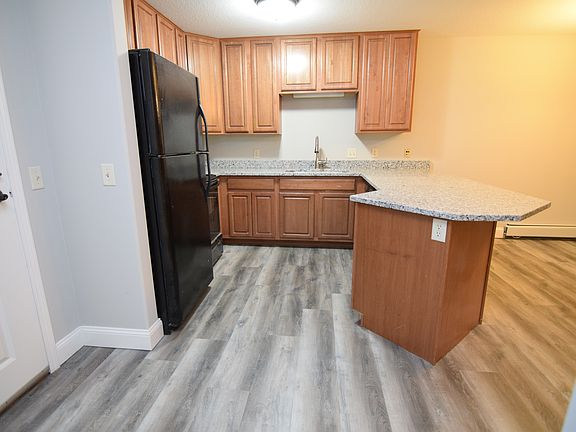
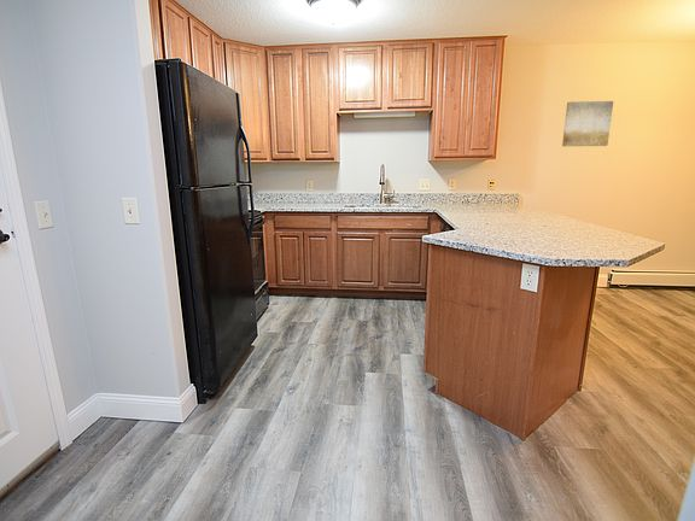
+ wall art (586, 123)
